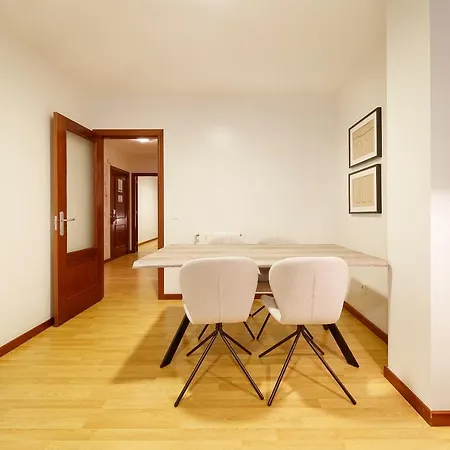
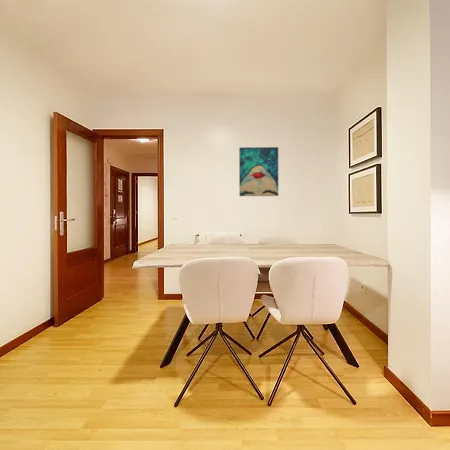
+ wall art (258, 171)
